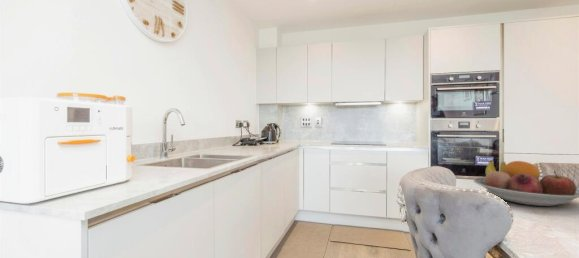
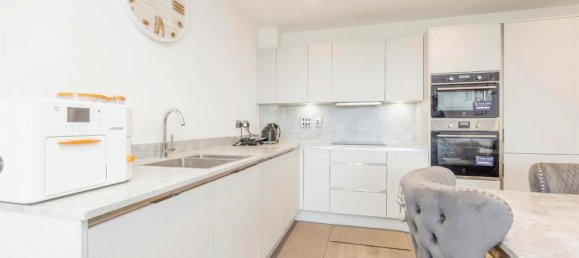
- fruit bowl (526, 181)
